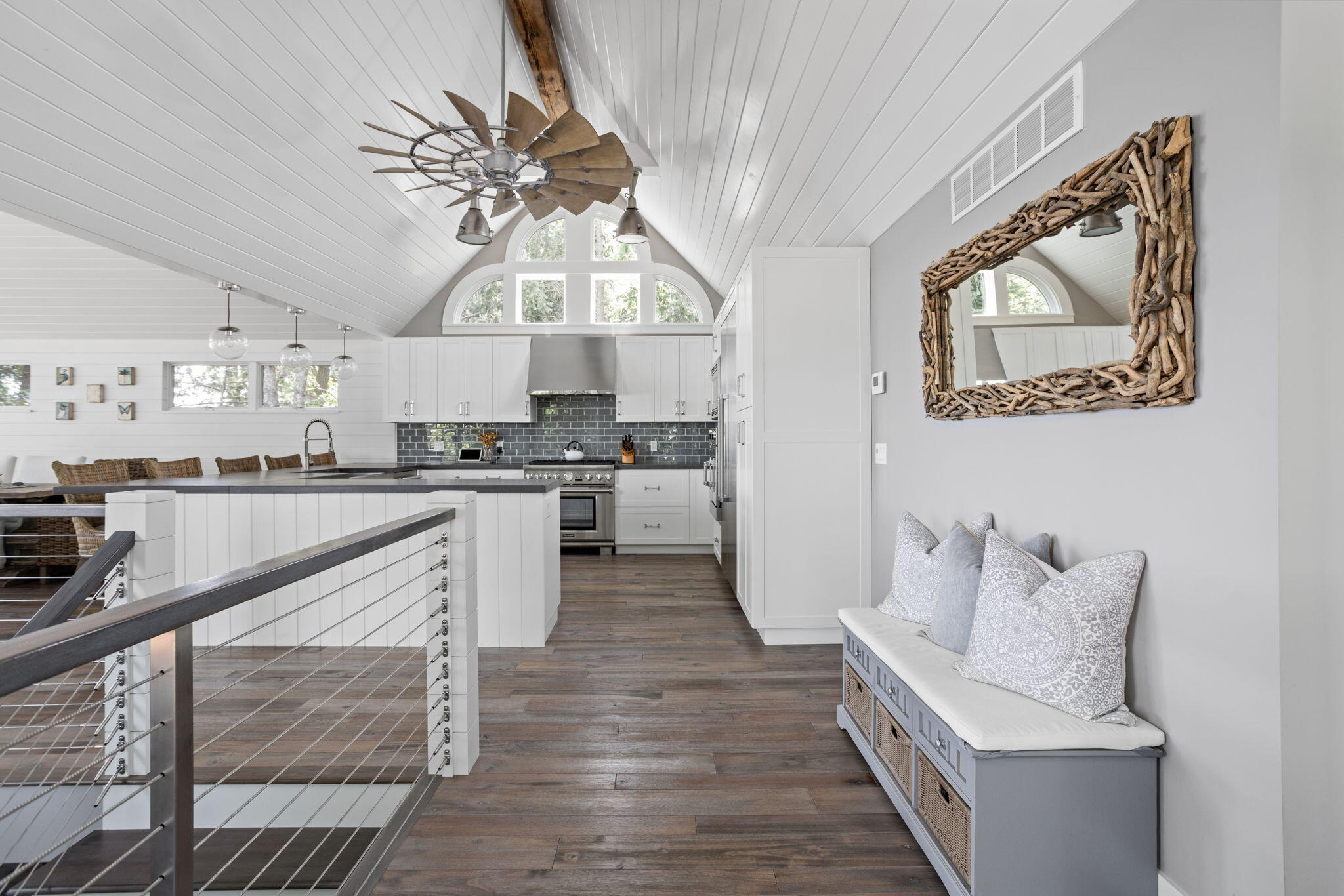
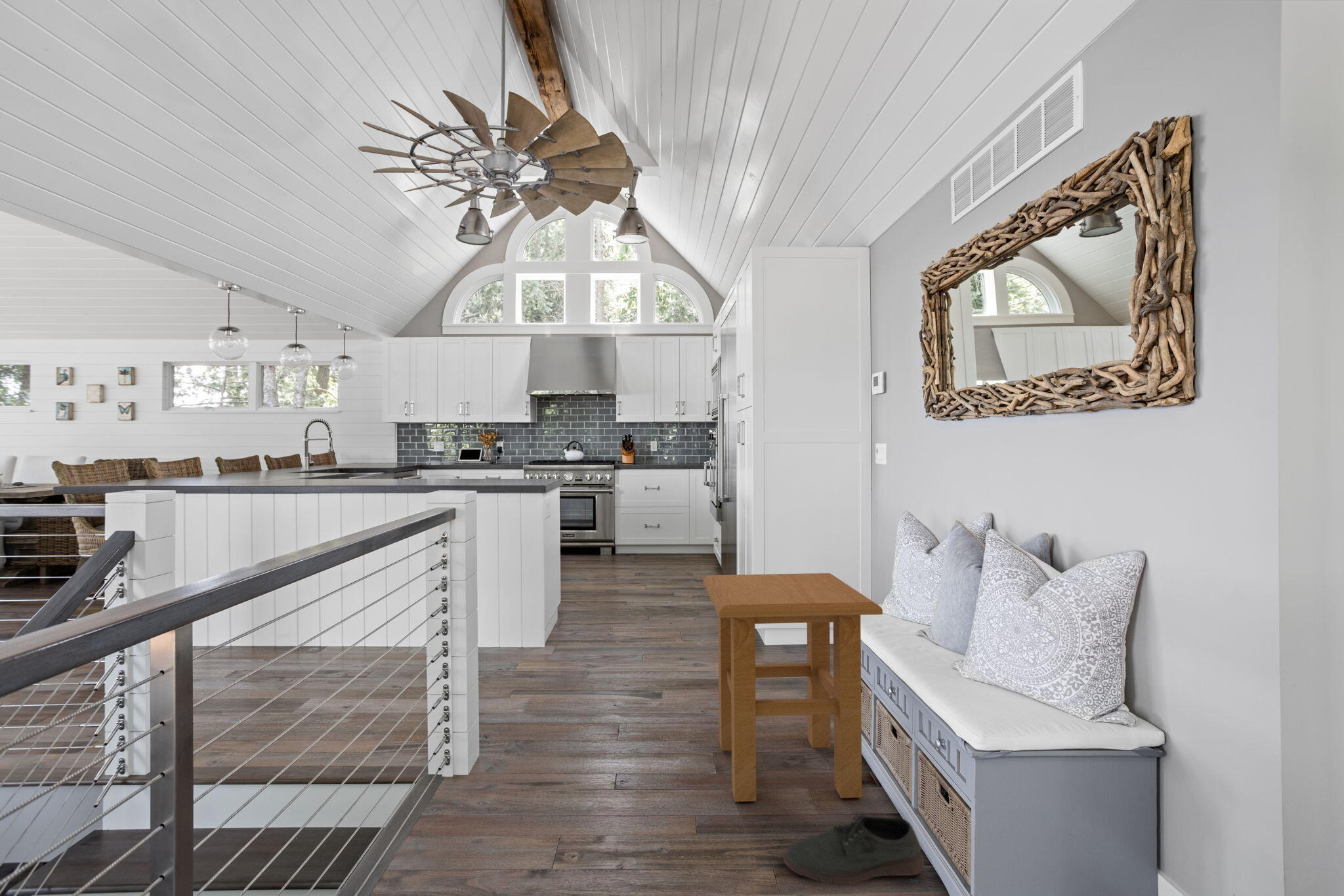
+ shoe (853, 844)
+ side table (784, 676)
